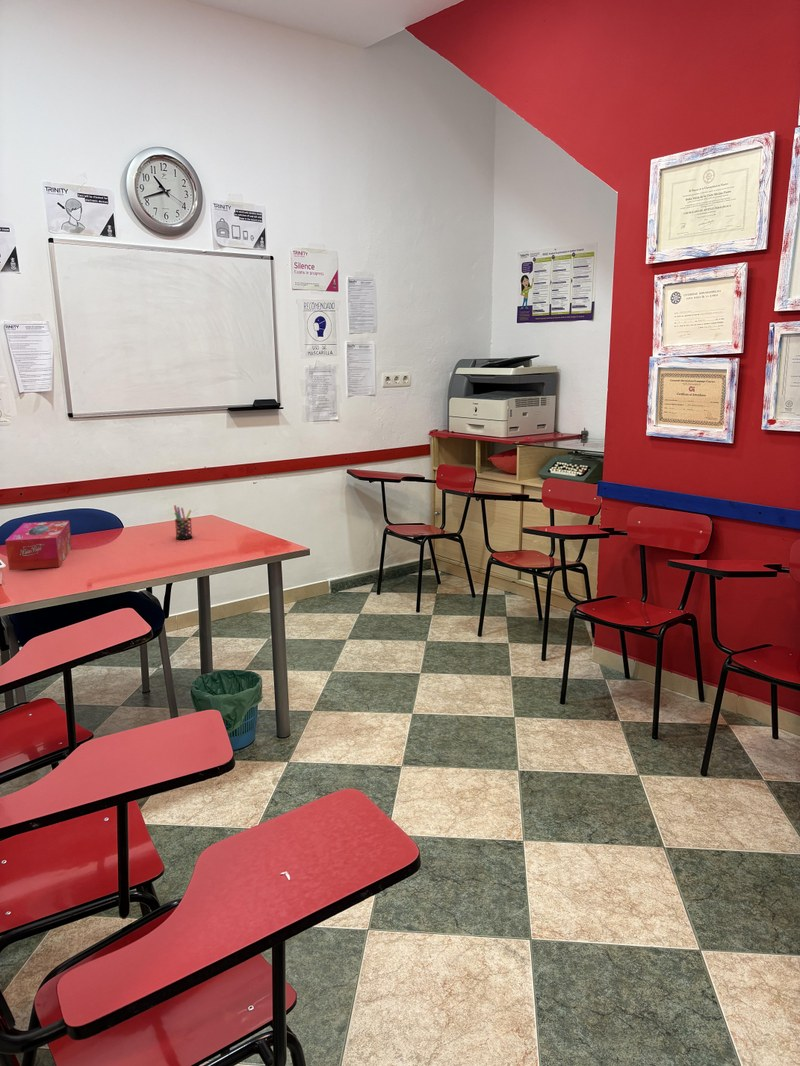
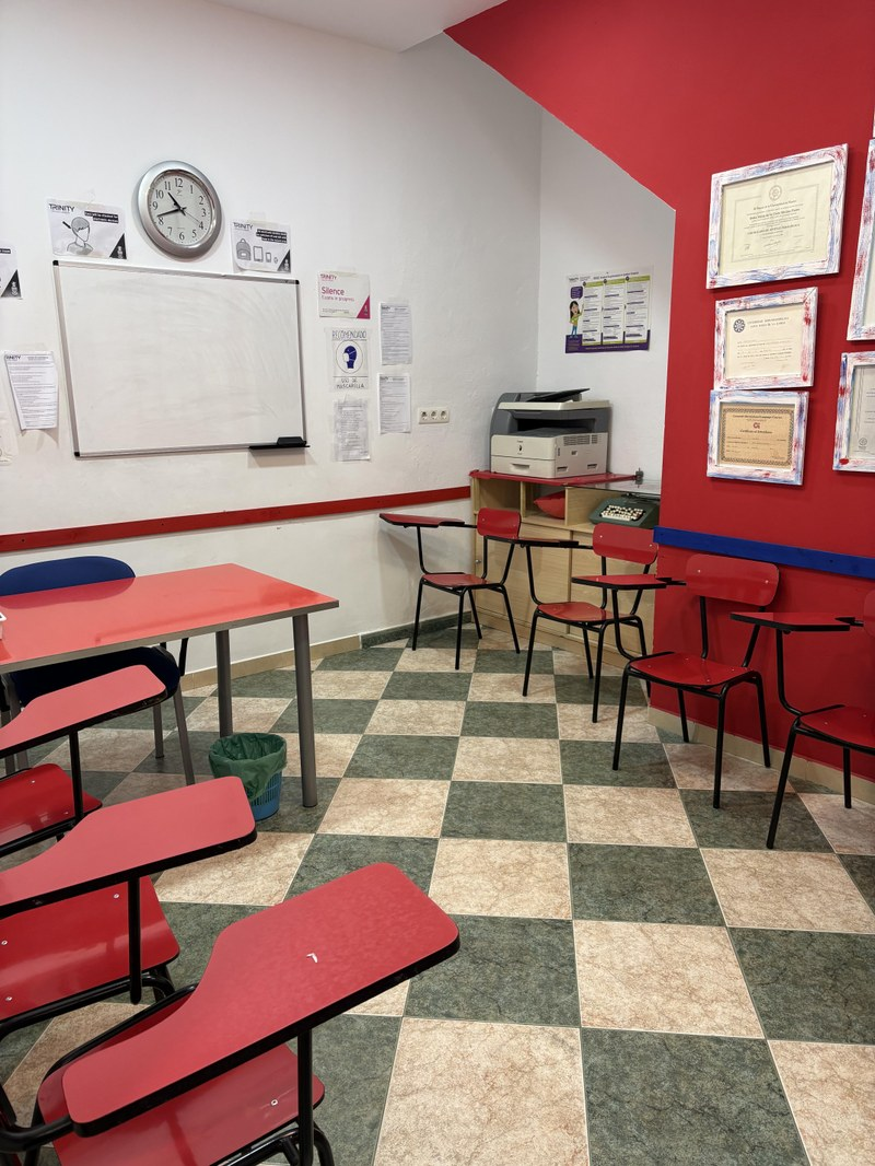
- pen holder (181, 522)
- tissue box (40, 544)
